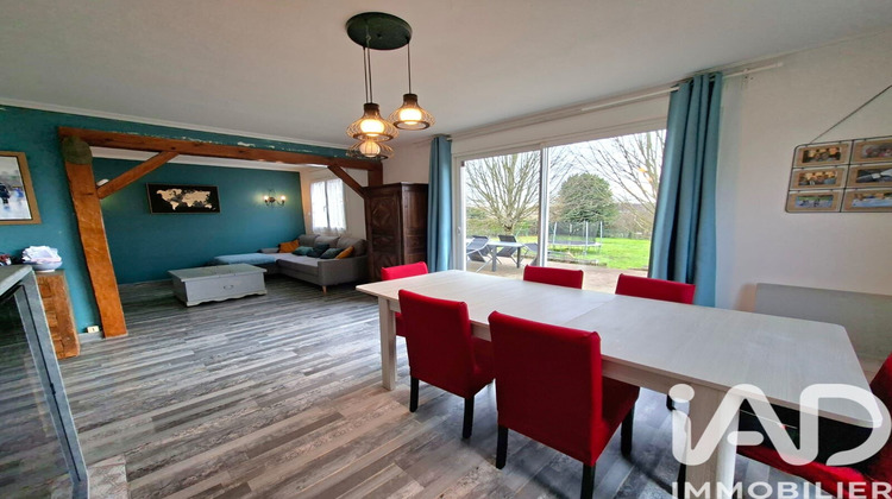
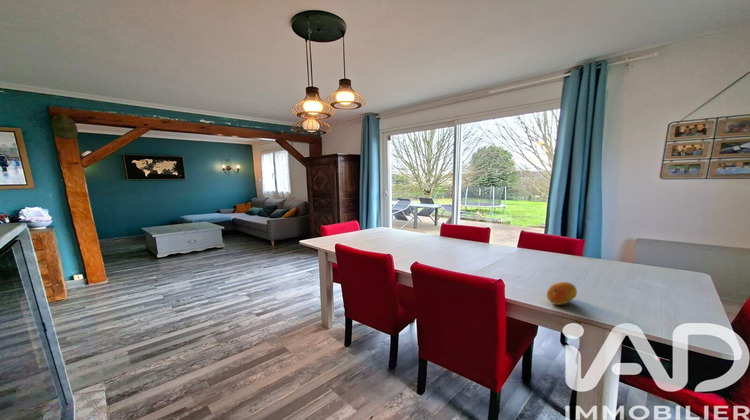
+ fruit (563, 292)
